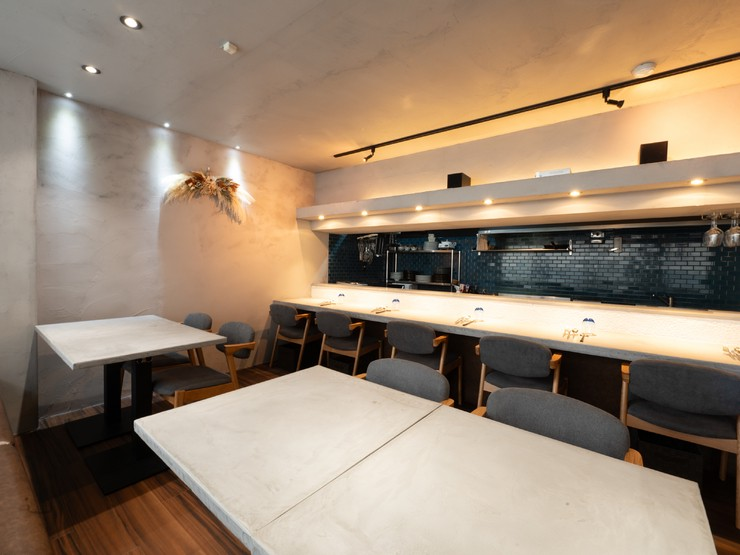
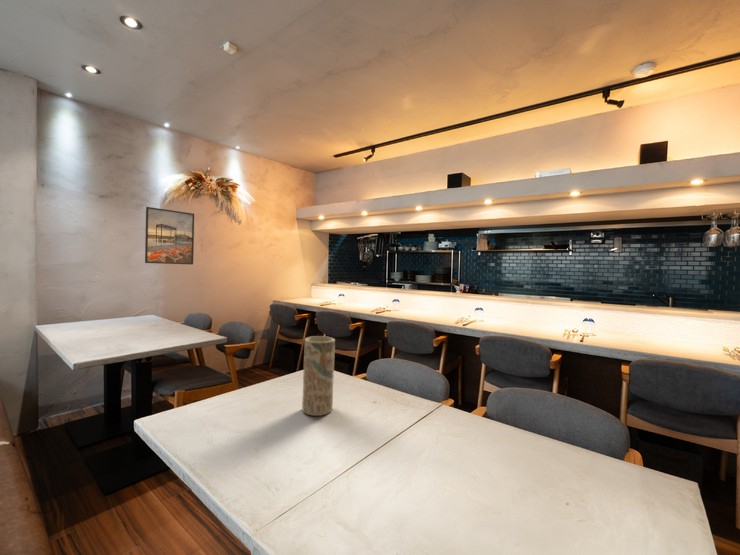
+ vase (318, 374)
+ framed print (170, 237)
